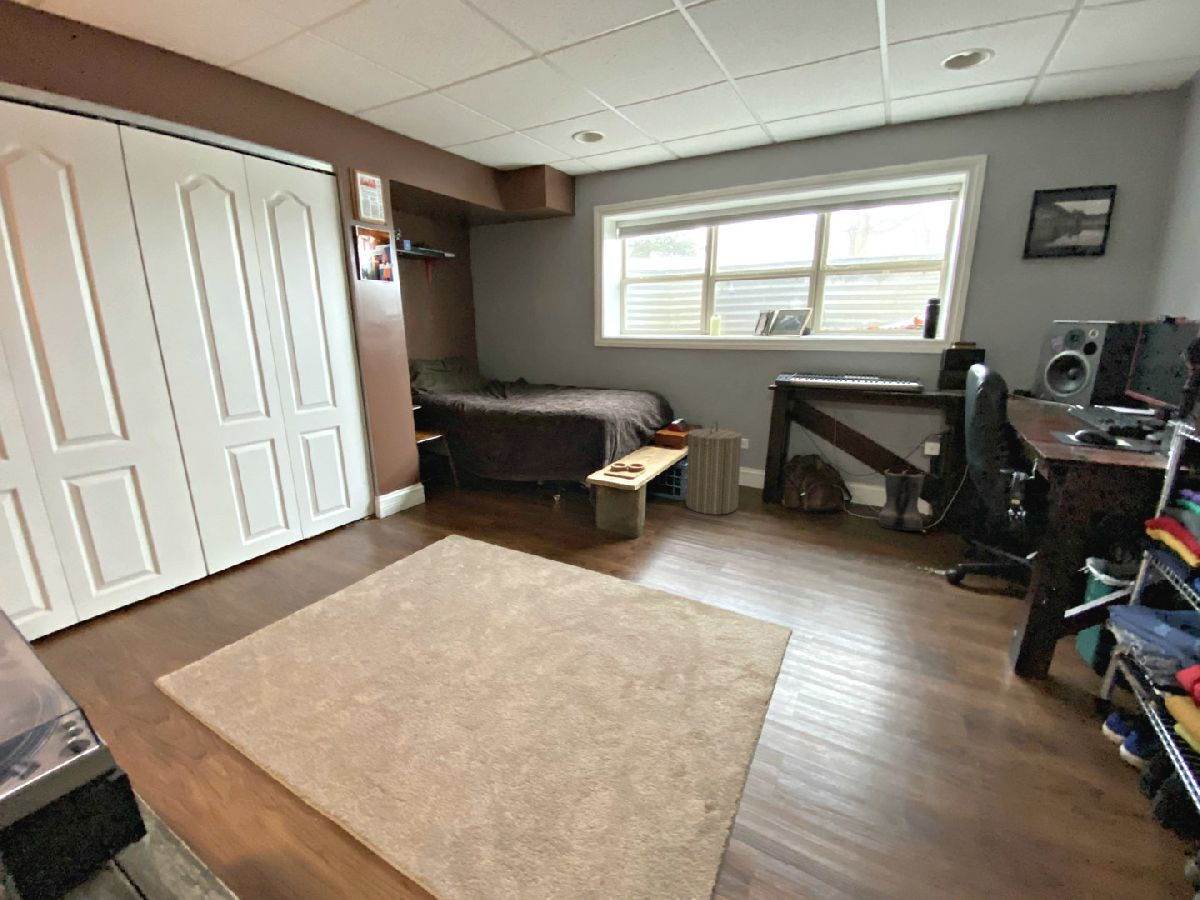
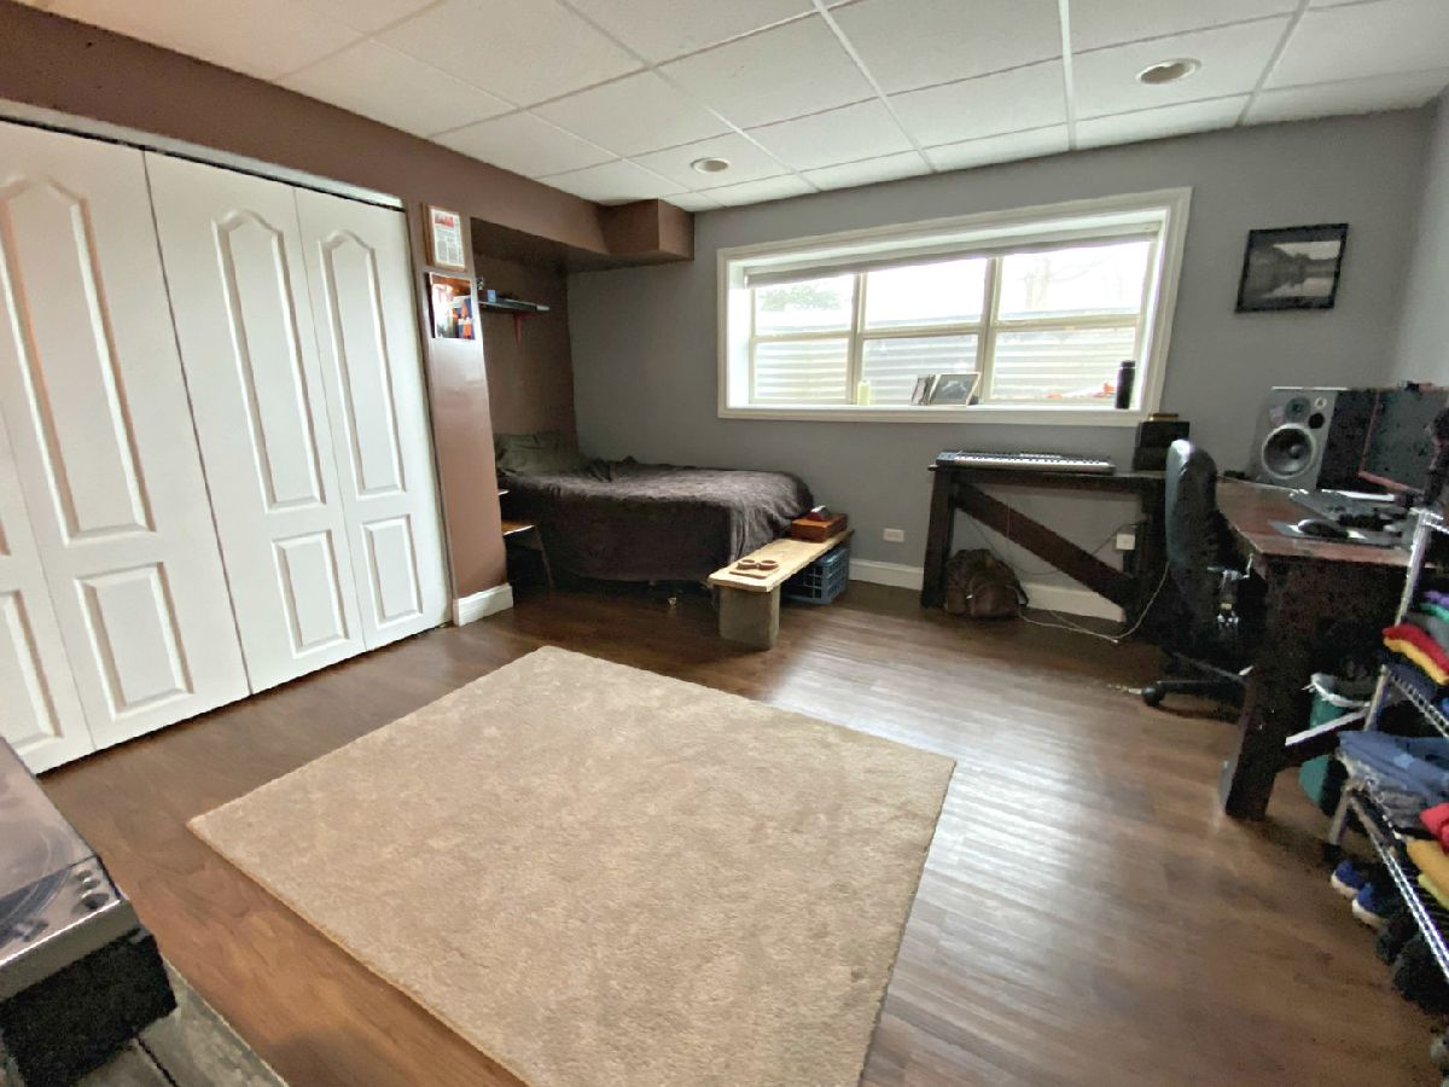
- boots (902, 498)
- laundry hamper (713, 464)
